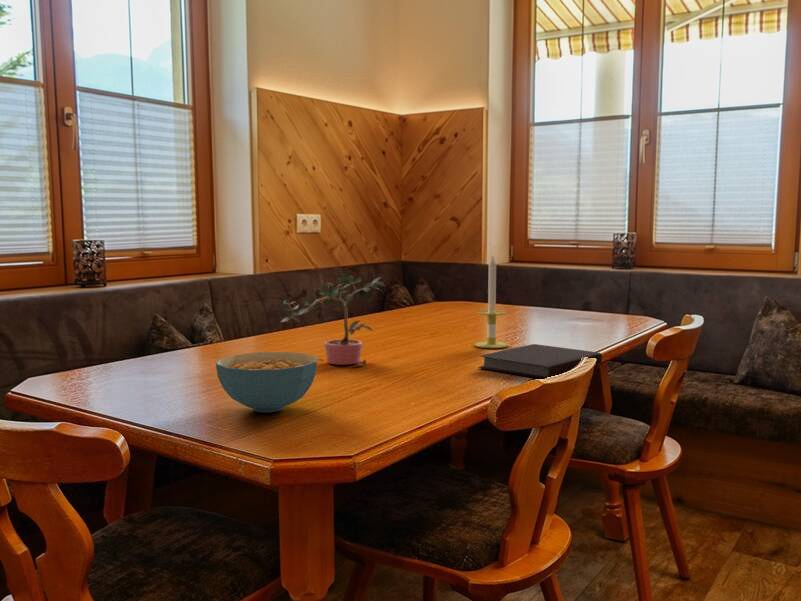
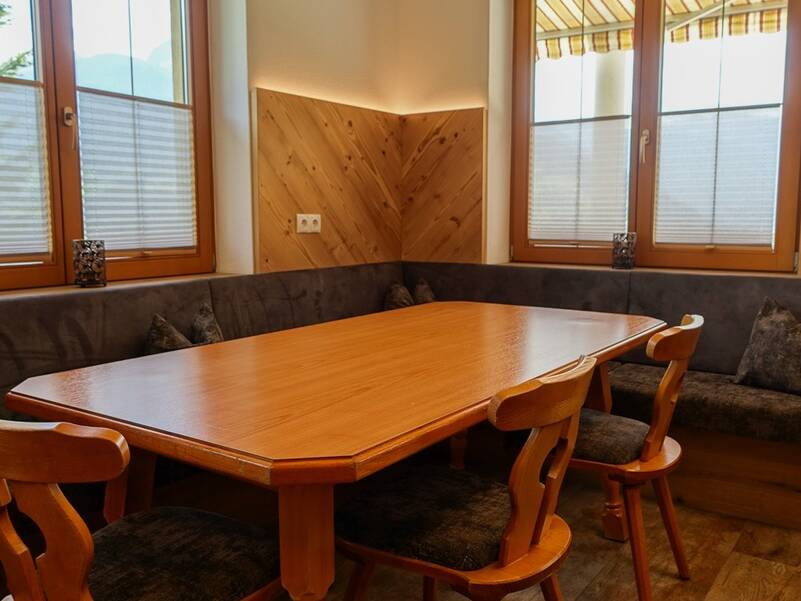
- notebook (540, 360)
- potted plant (327, 305)
- candle (492, 299)
- cereal bowl (267, 384)
